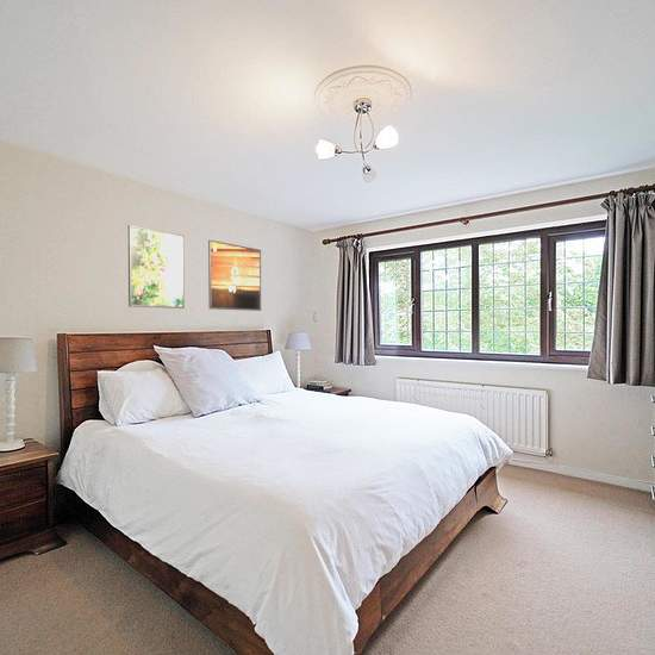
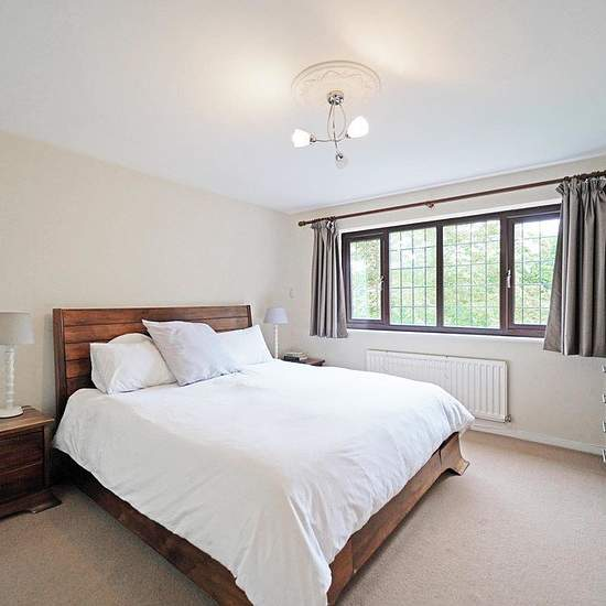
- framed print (236, 277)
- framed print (157, 268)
